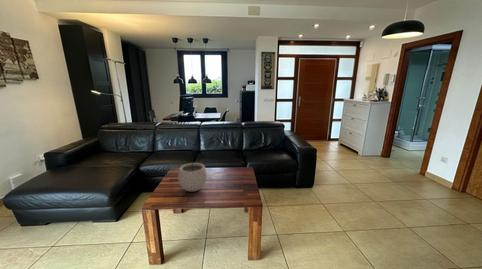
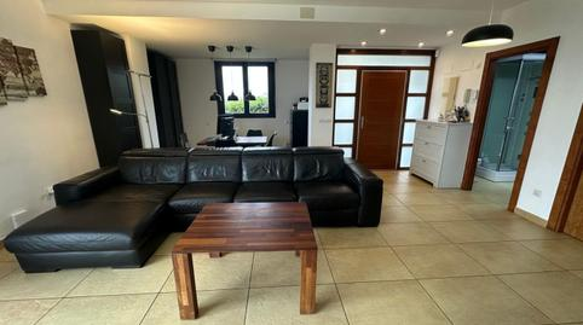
- plant pot (192, 173)
